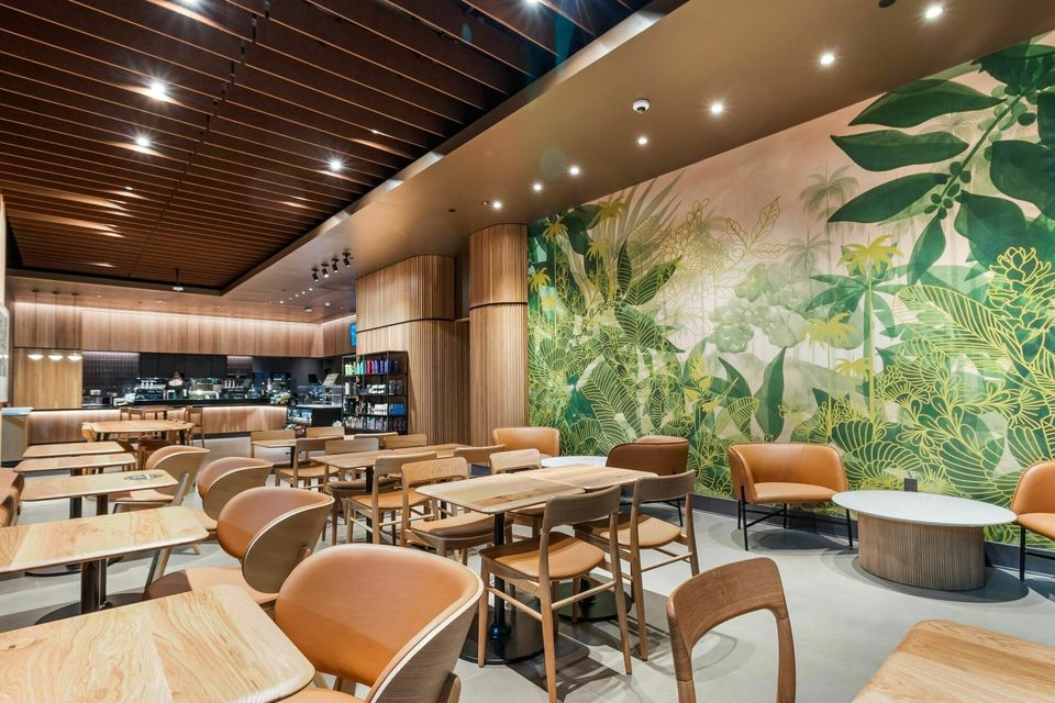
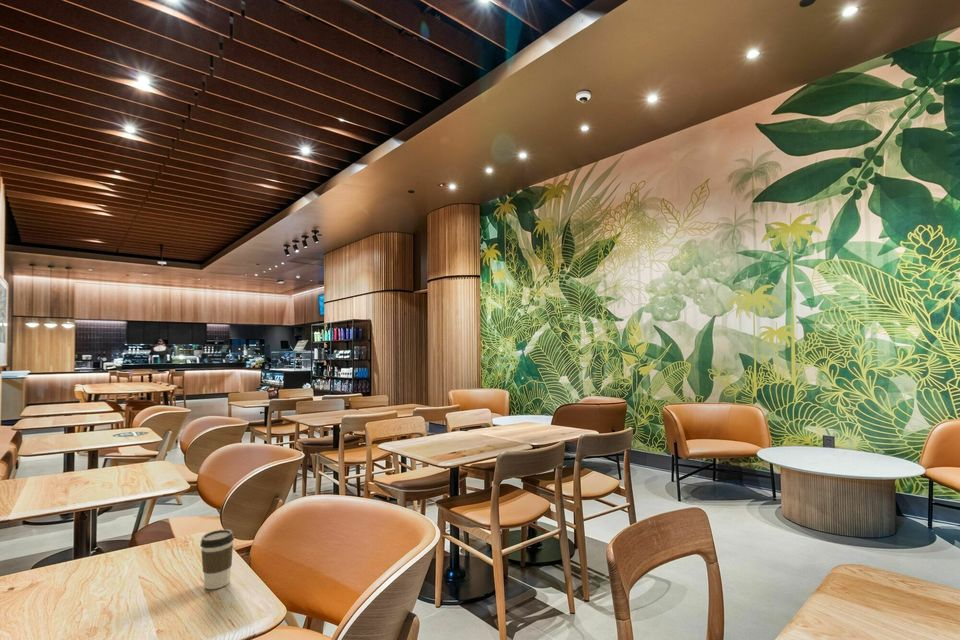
+ coffee cup (217, 559)
